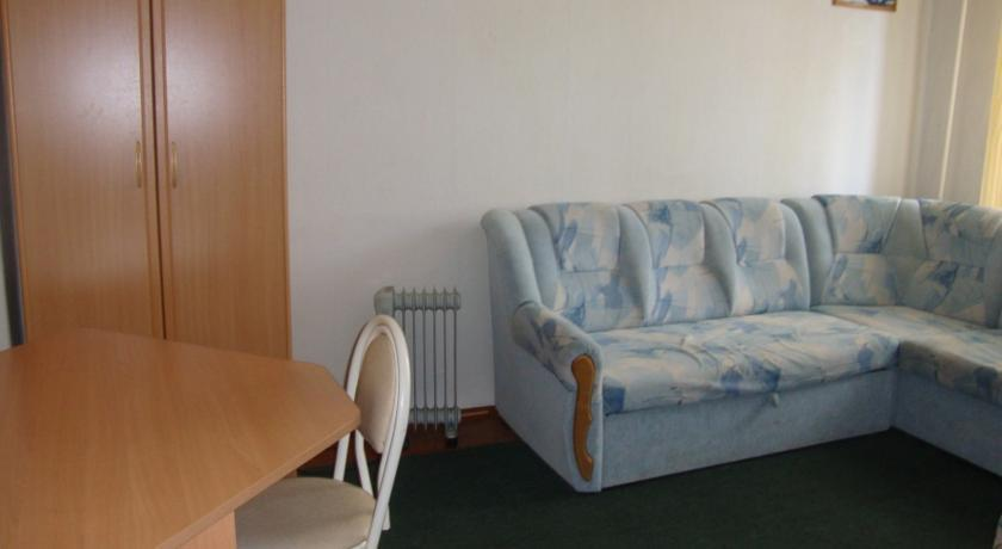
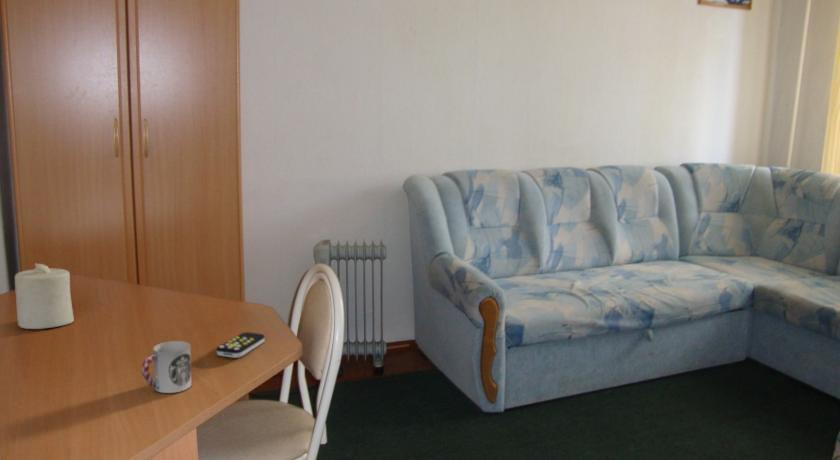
+ cup (165, 368)
+ candle (44, 292)
+ remote control (241, 344)
